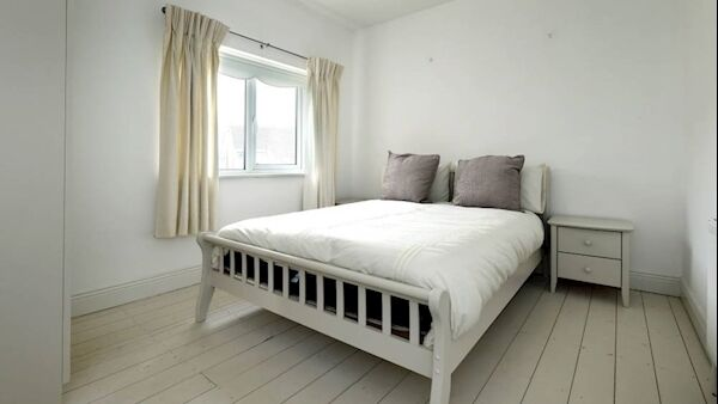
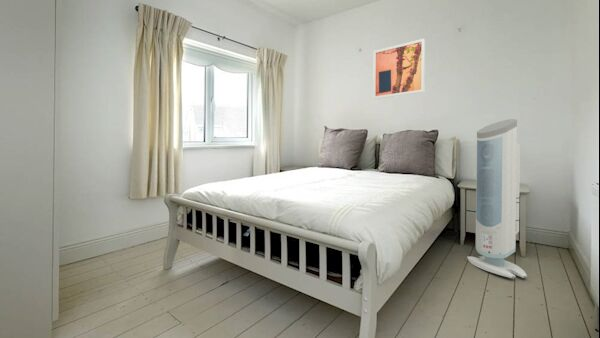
+ wall art (397, 70)
+ air purifier (495, 193)
